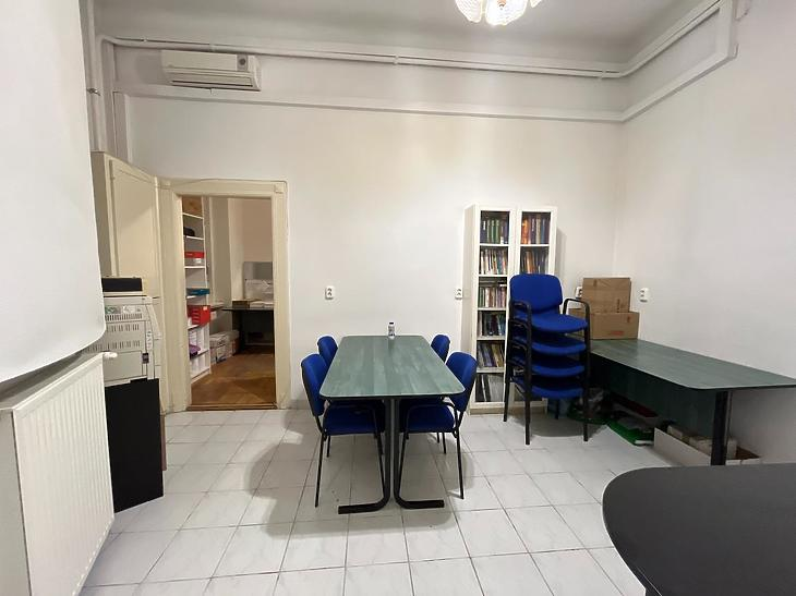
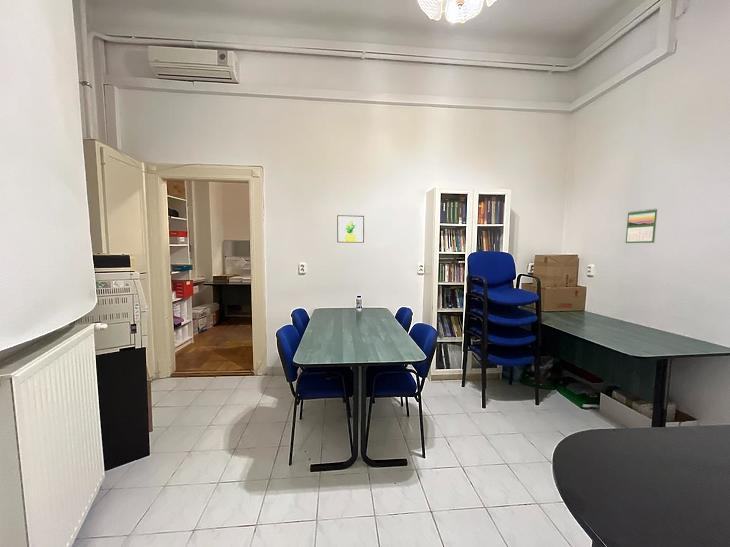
+ wall art (350, 229)
+ calendar (640, 226)
